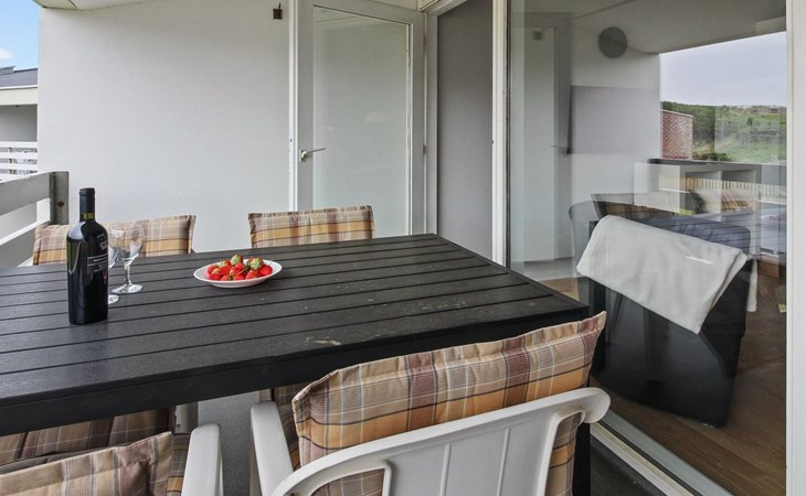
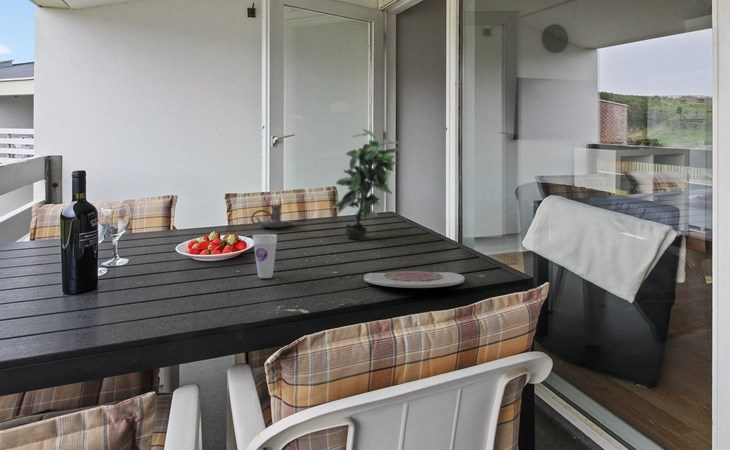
+ potted plant (367, 187)
+ plate (413, 276)
+ cup (265, 256)
+ candle holder (272, 216)
